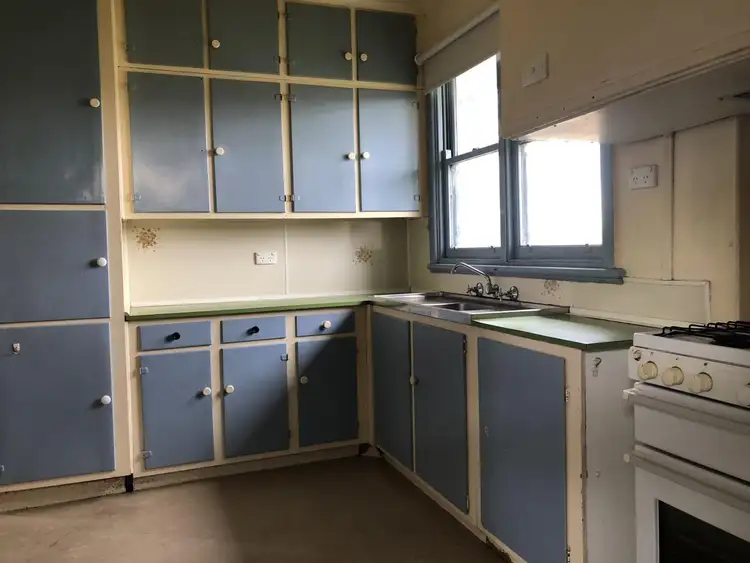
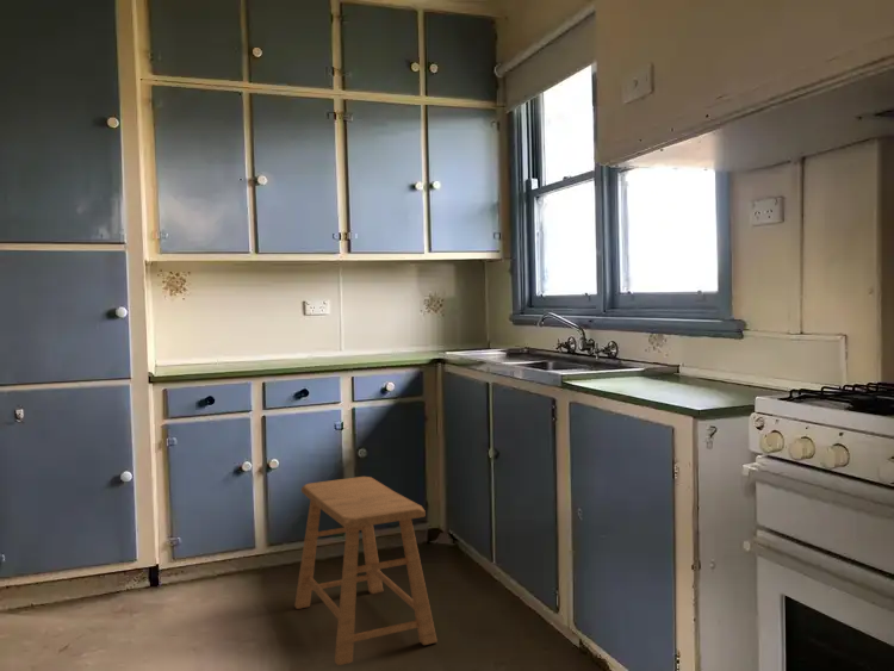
+ stool (356, 559)
